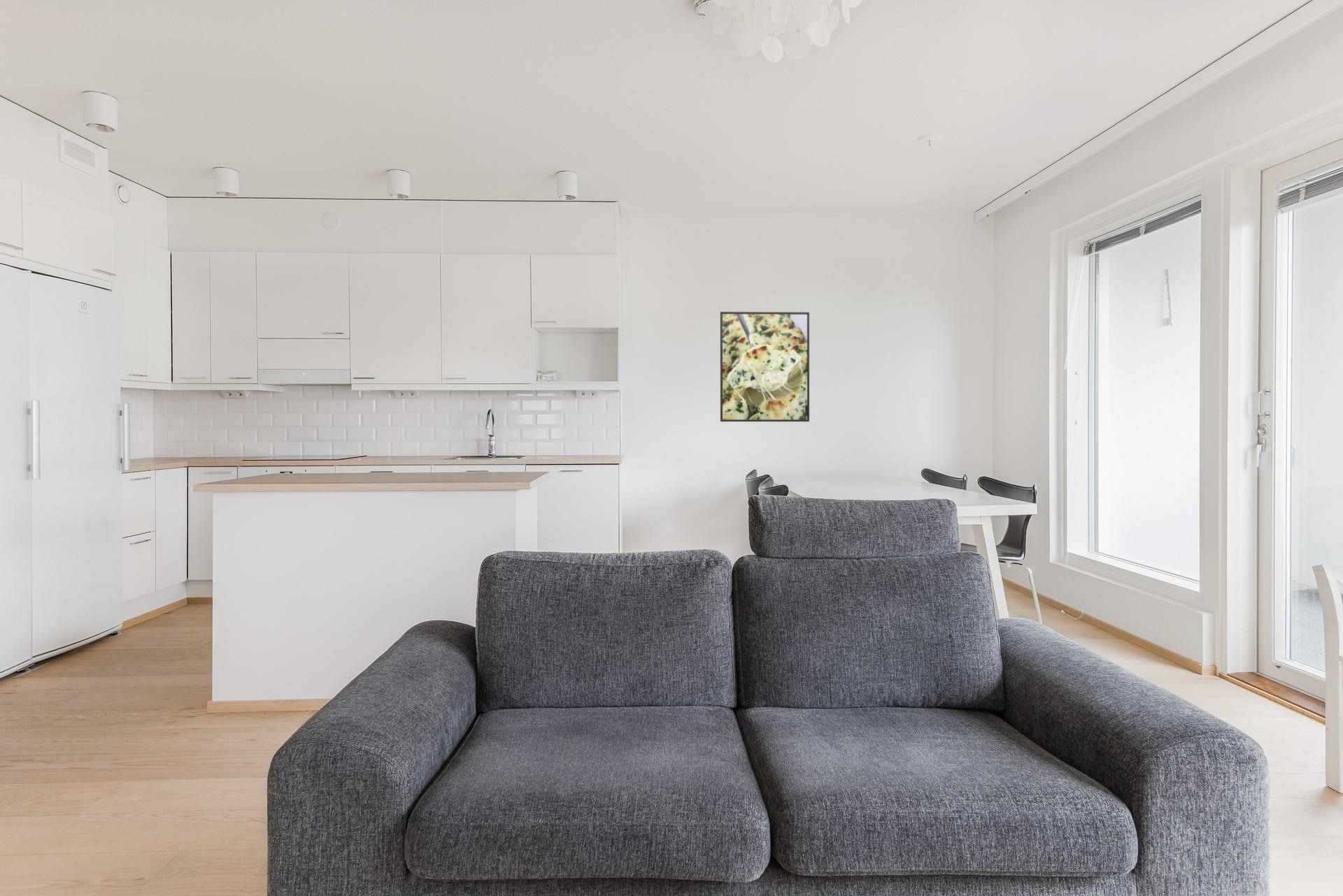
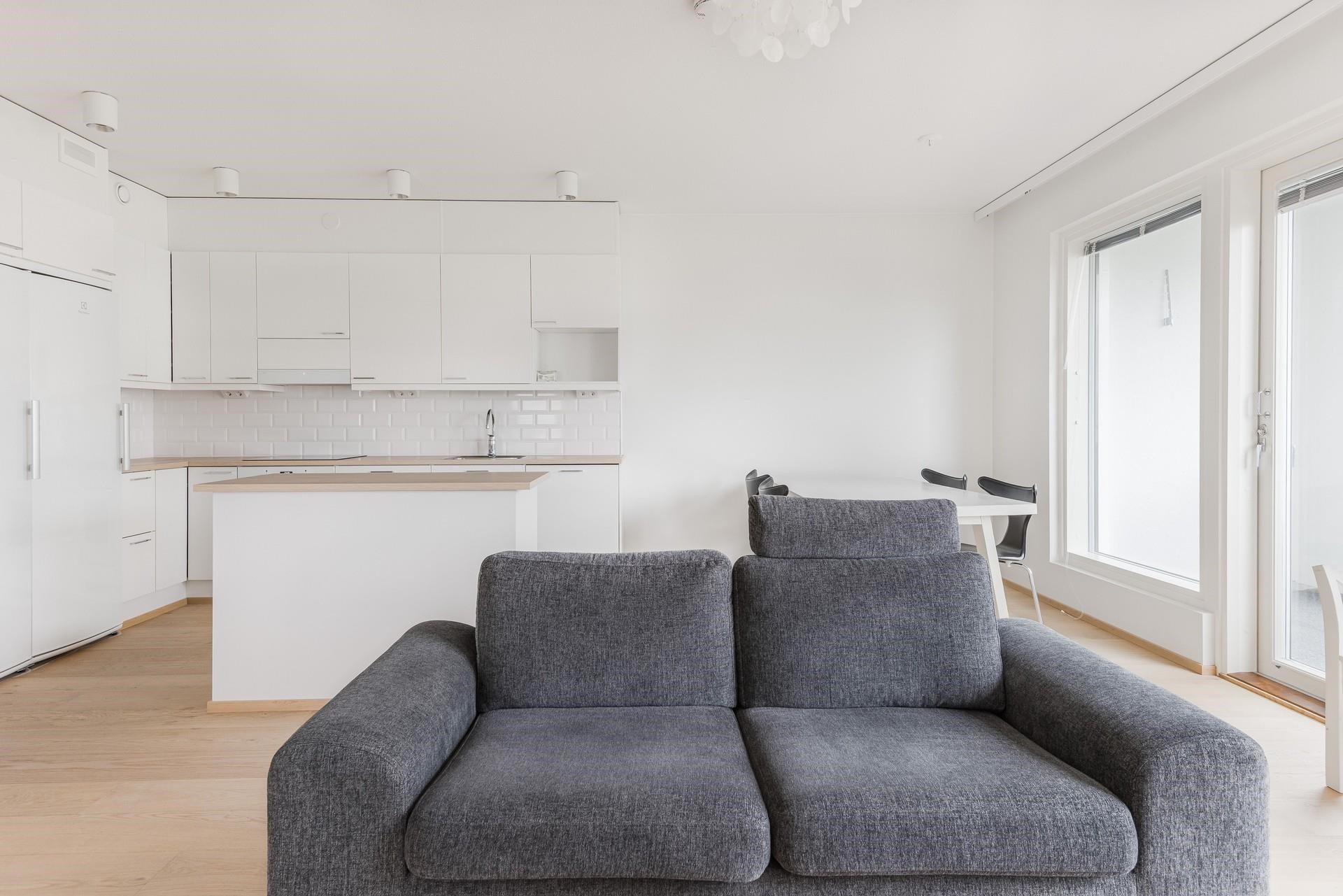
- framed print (765, 367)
